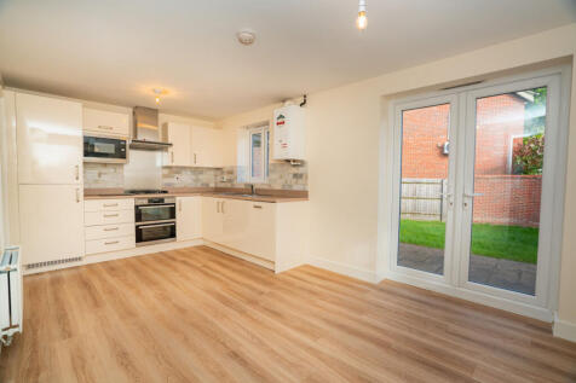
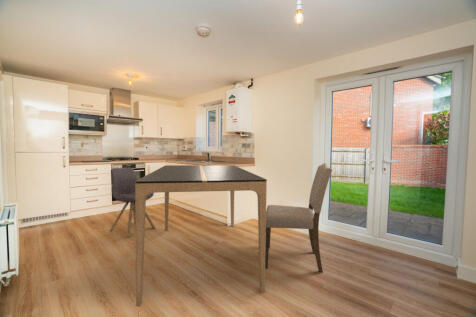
+ chair (295, 211)
+ chair (132, 199)
+ dining table (200, 191)
